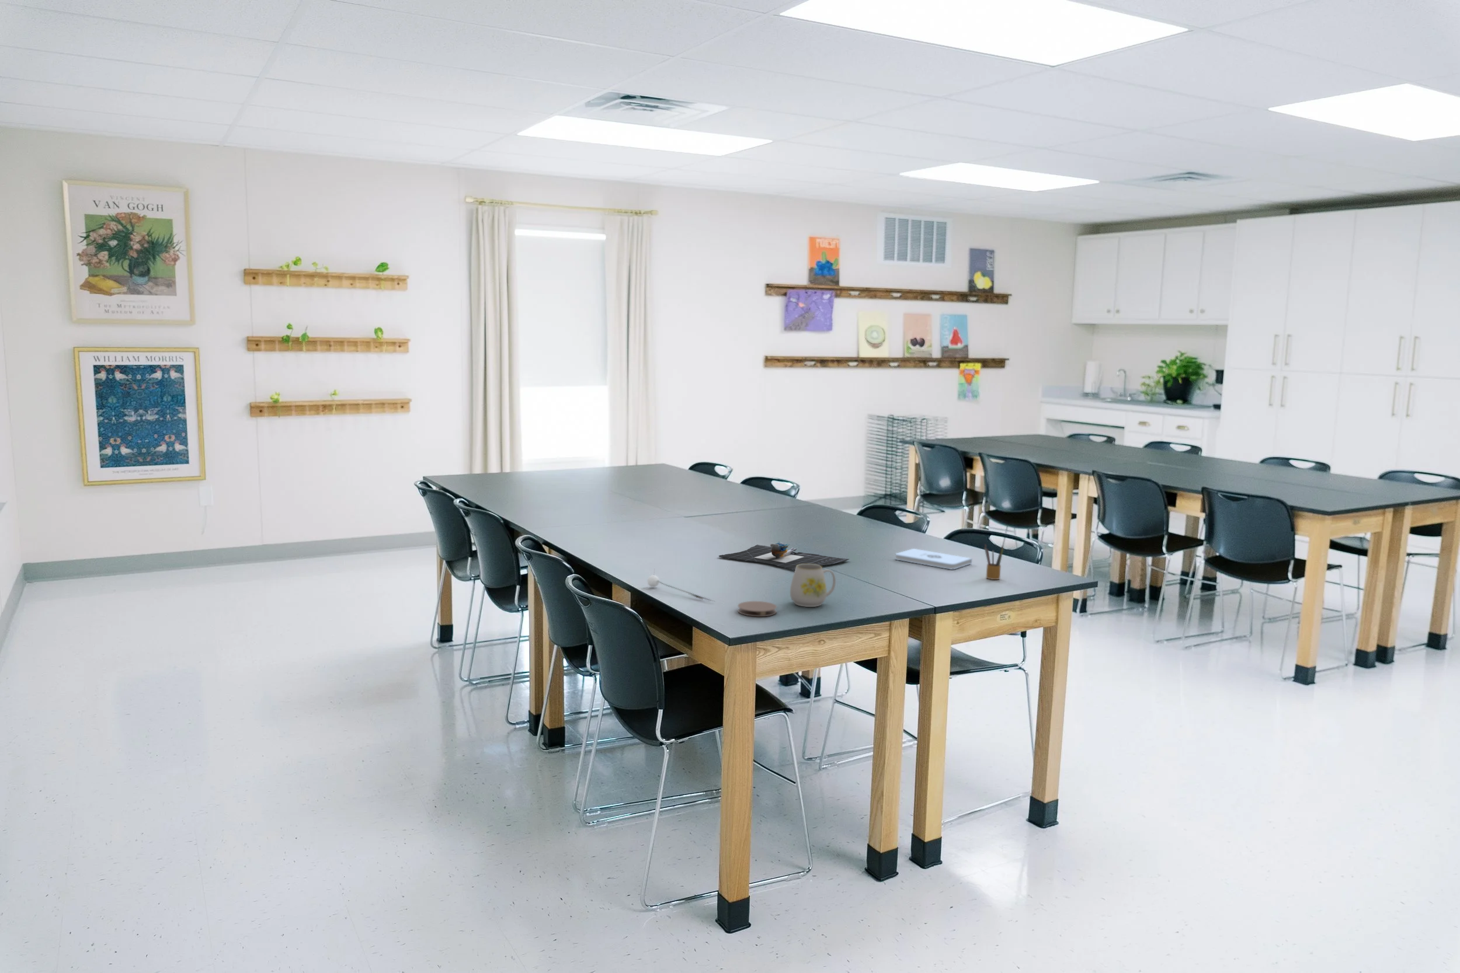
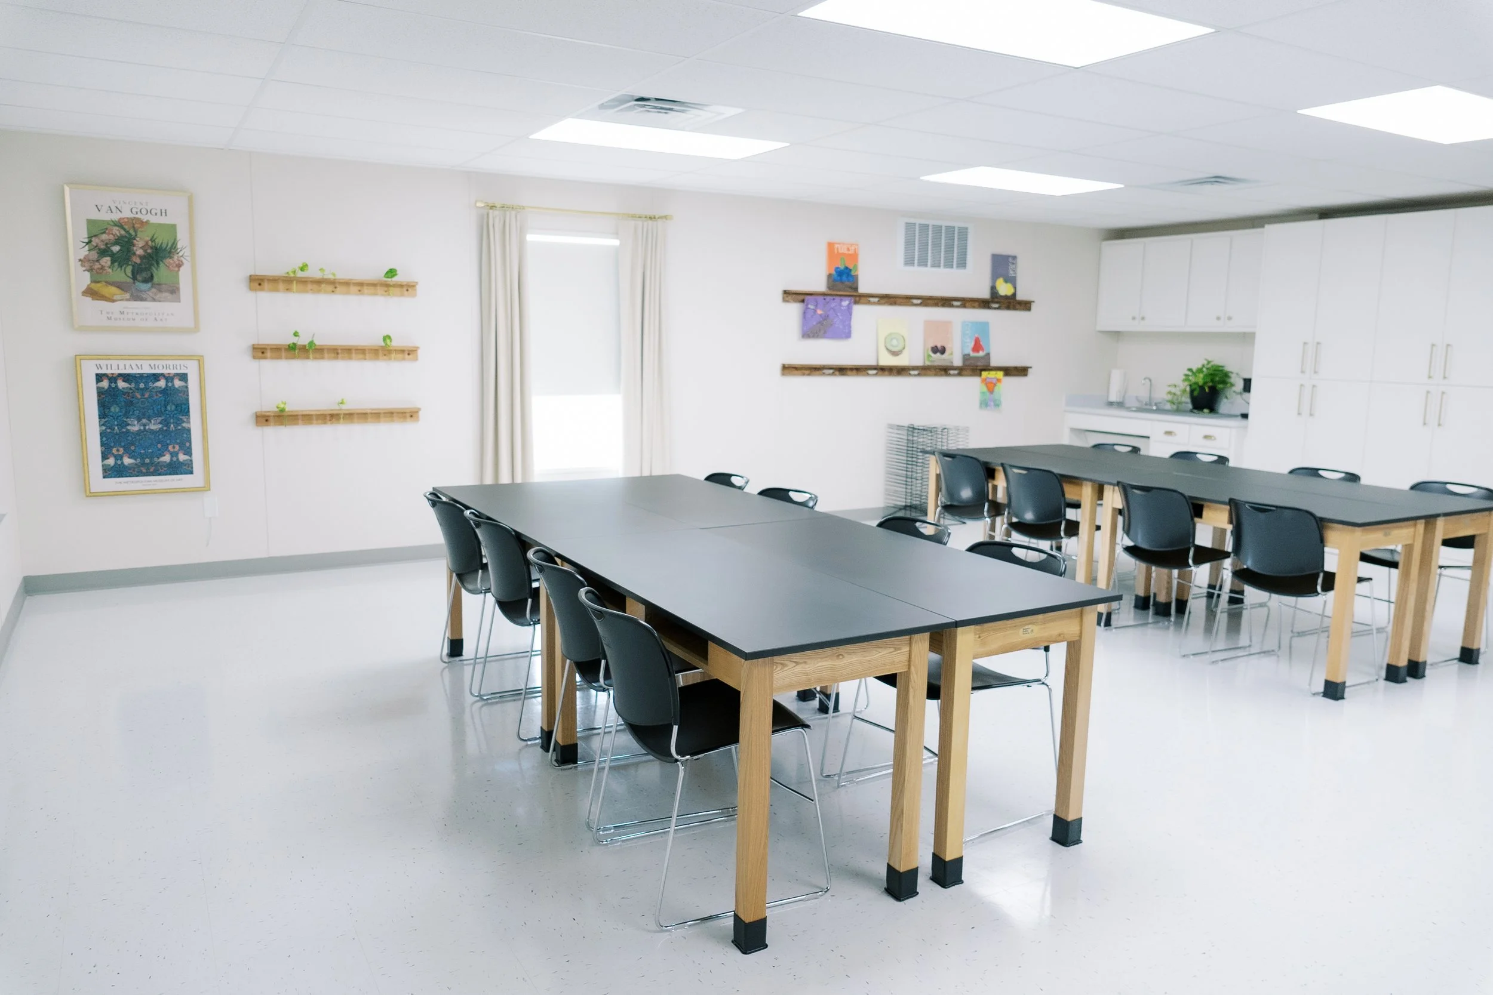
- mug (813, 585)
- pencil box (993, 561)
- coaster (757, 608)
- notepad (932, 558)
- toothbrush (783, 551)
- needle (681, 590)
